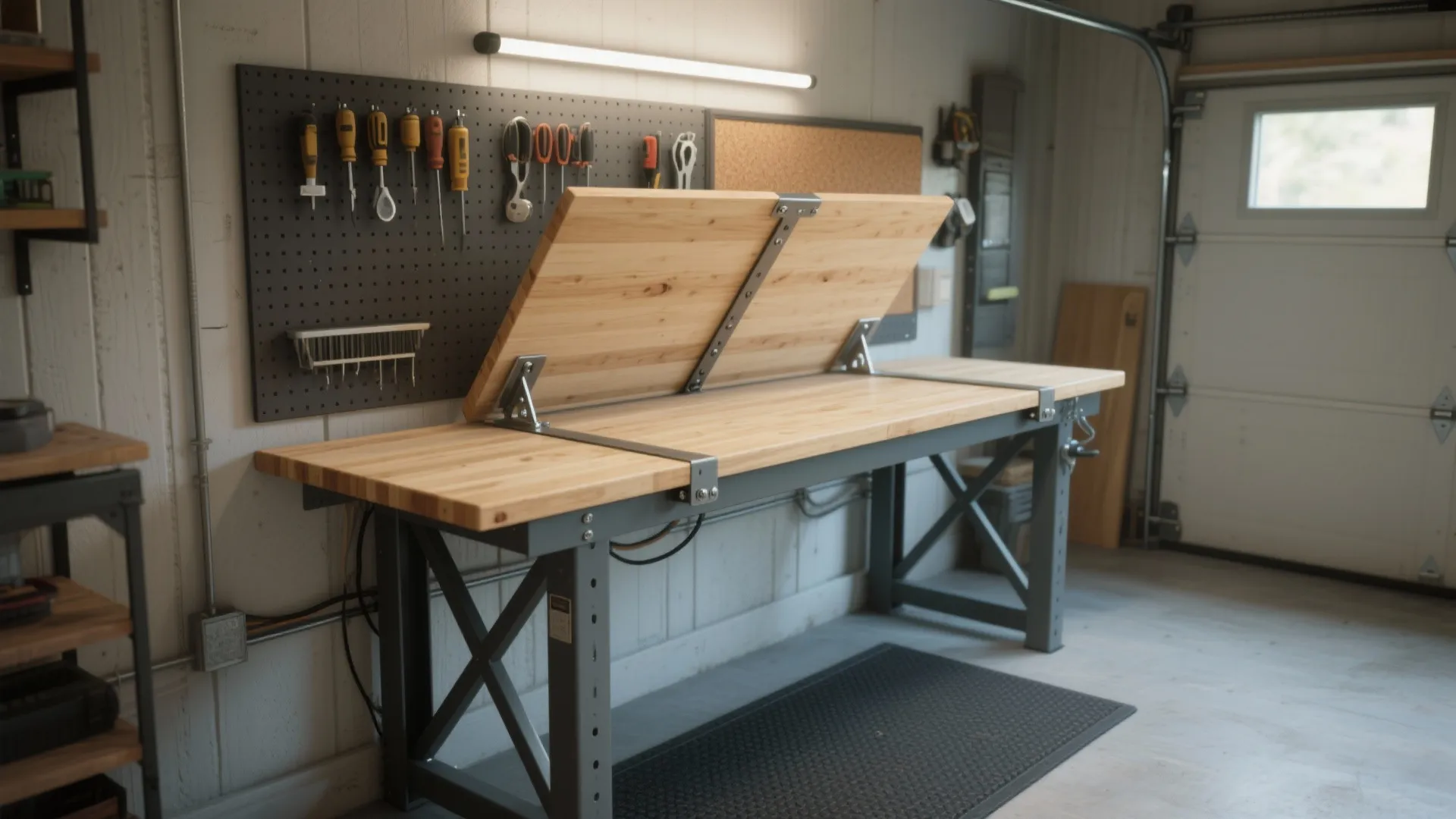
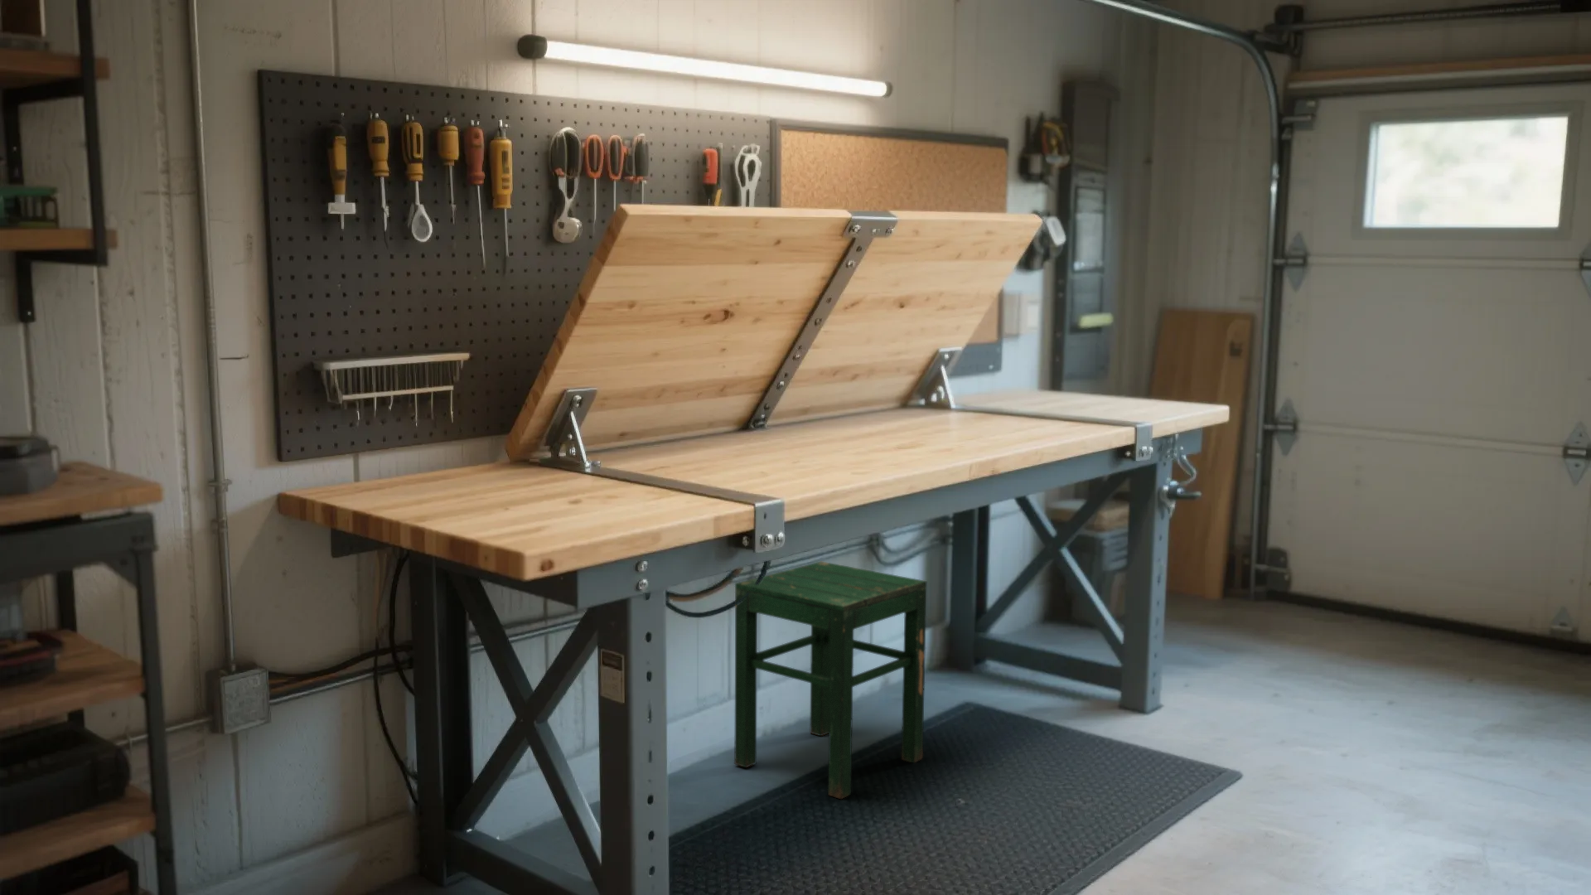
+ stool (830, 672)
